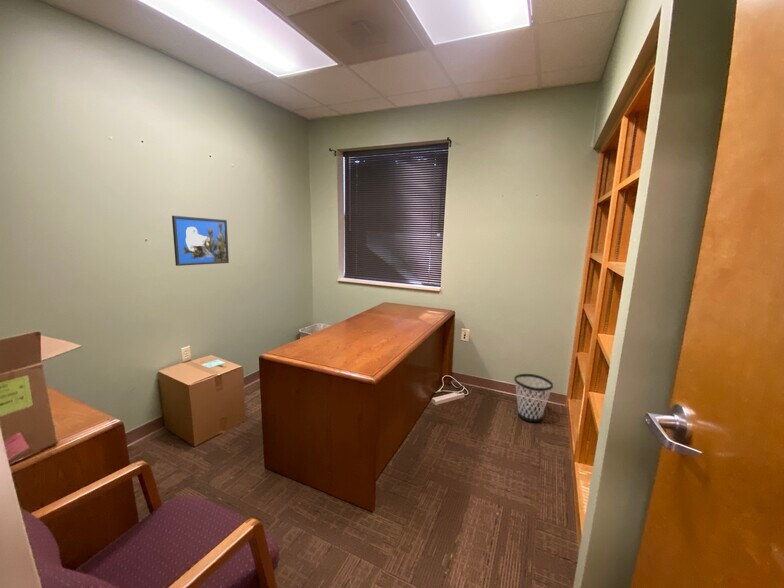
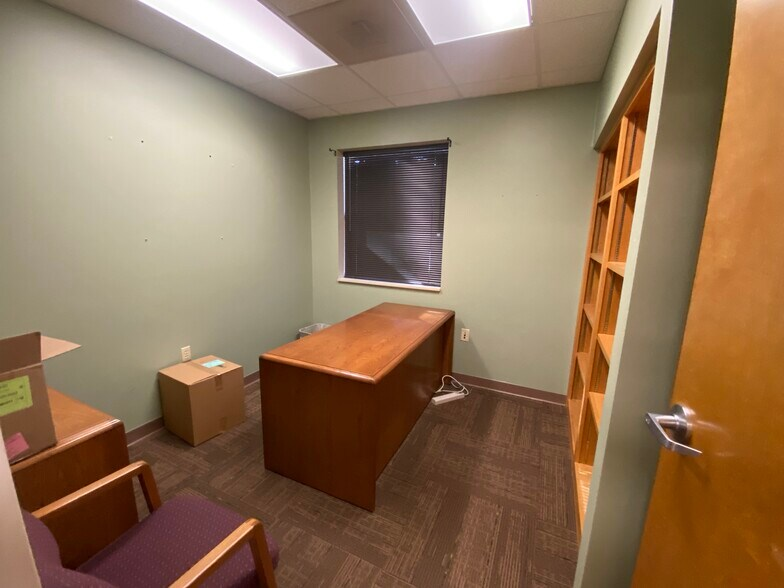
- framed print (202, 241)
- wastebasket (530, 398)
